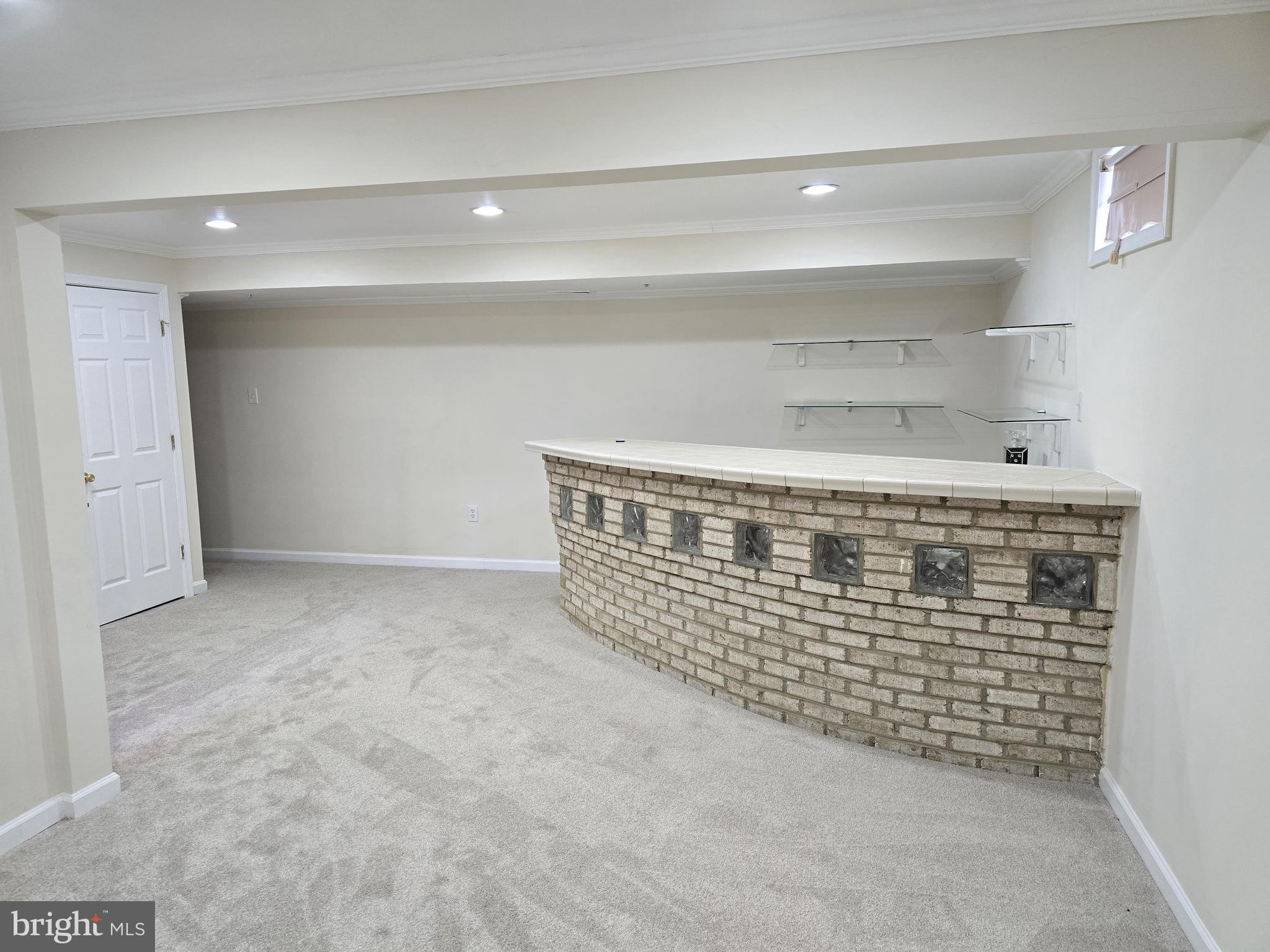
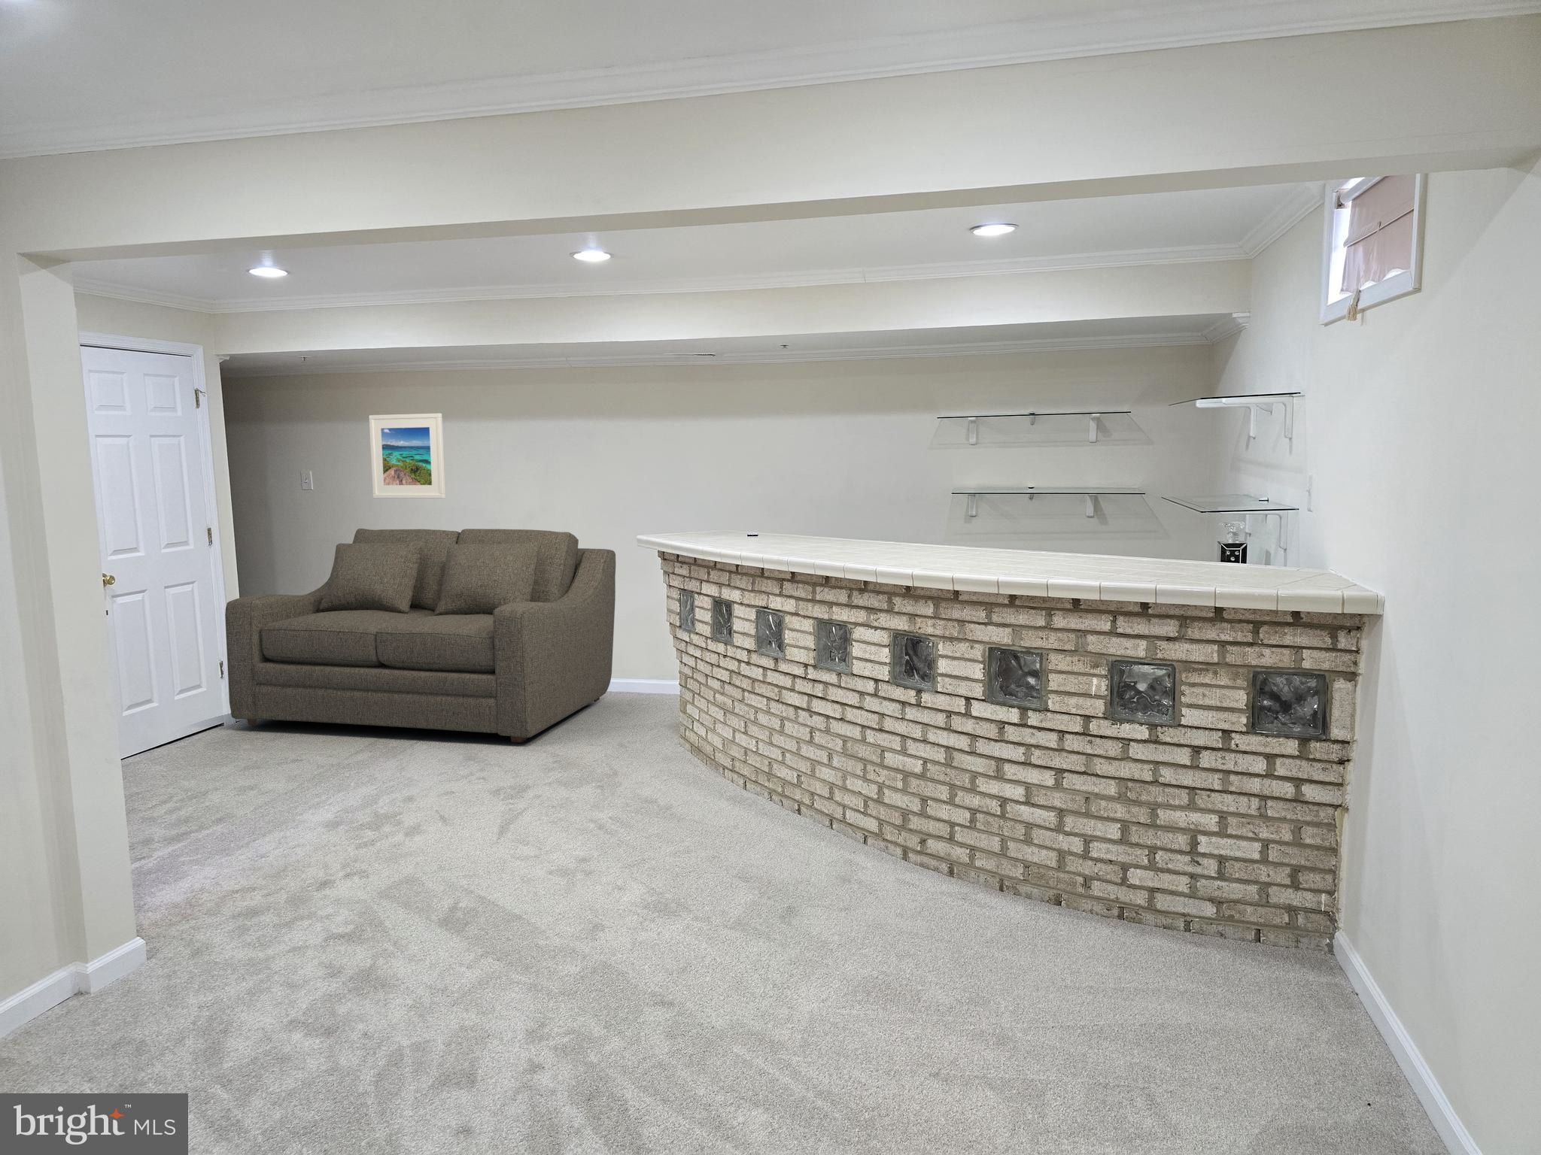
+ sofa (433, 621)
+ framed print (406, 456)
